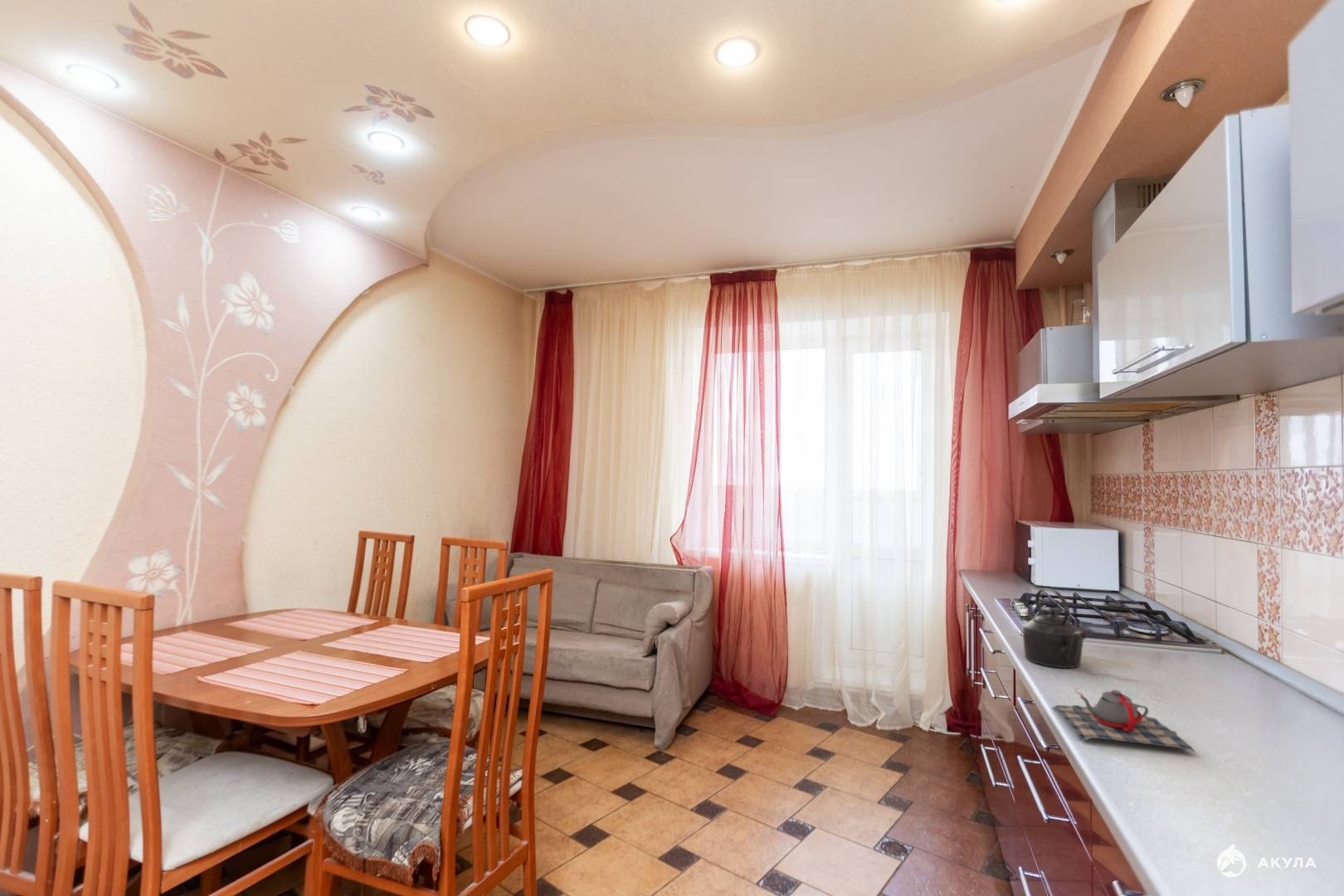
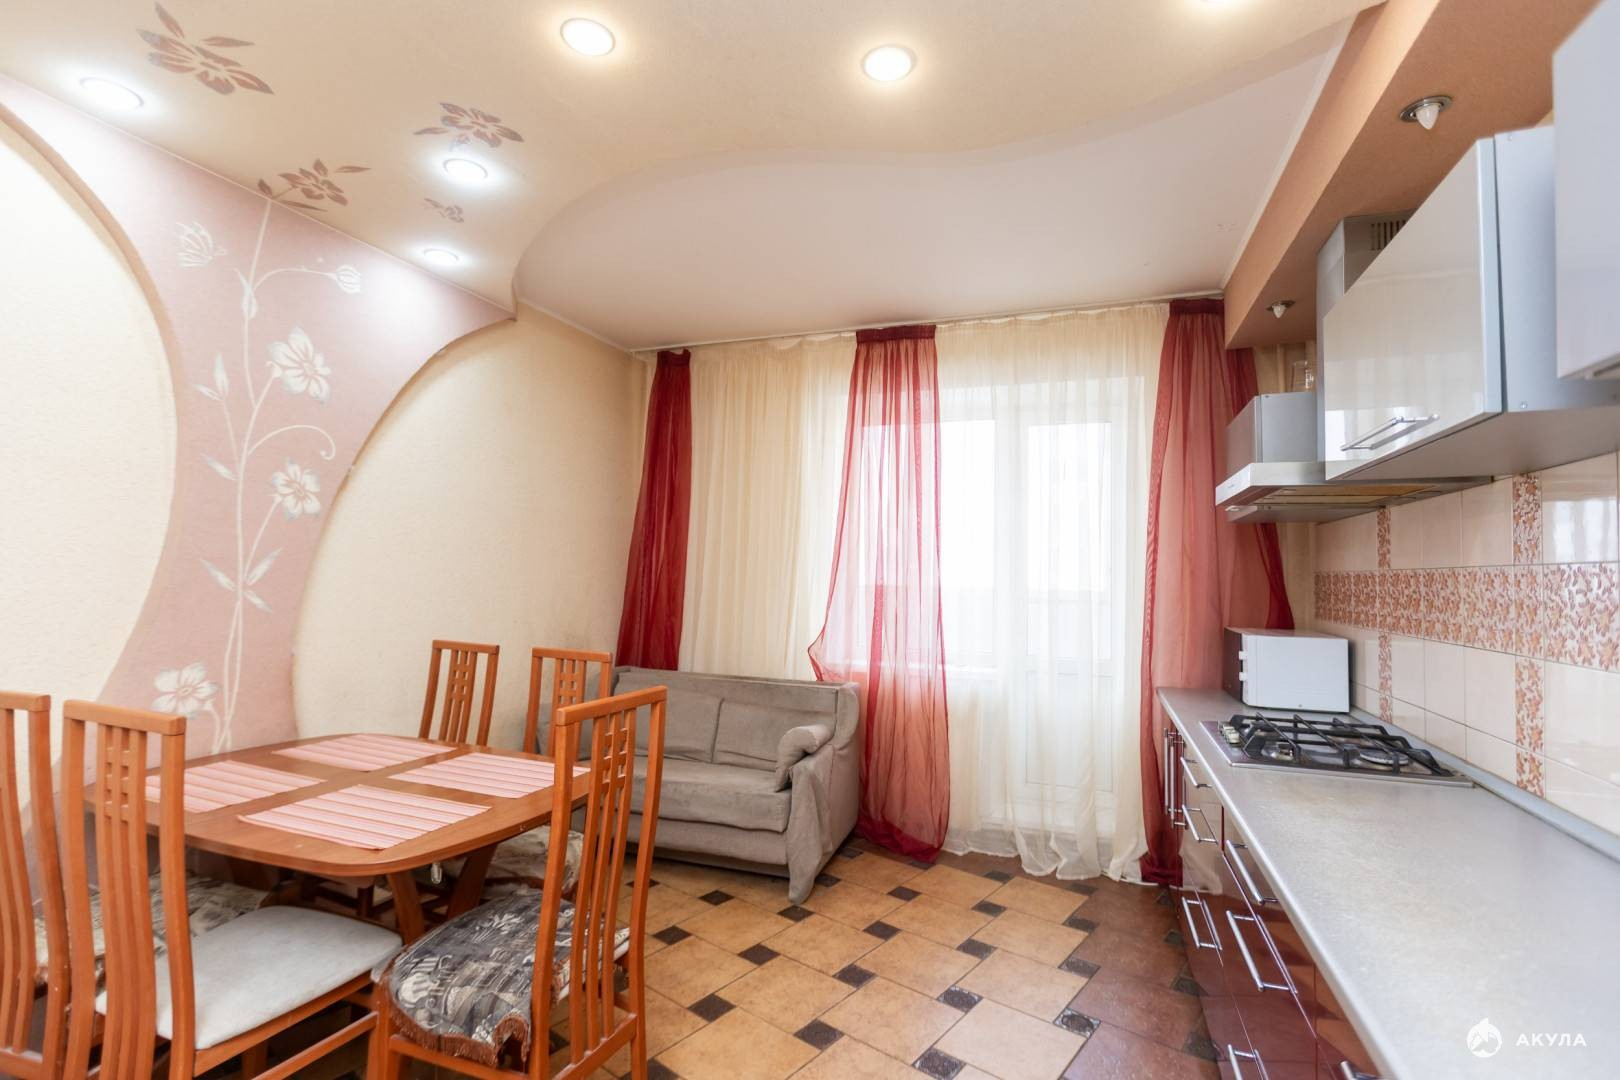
- kettle (1059, 628)
- teapot (1117, 709)
